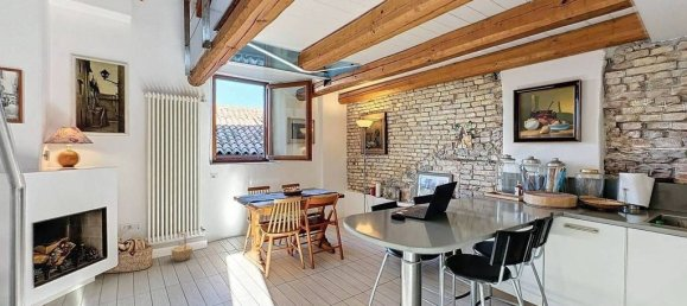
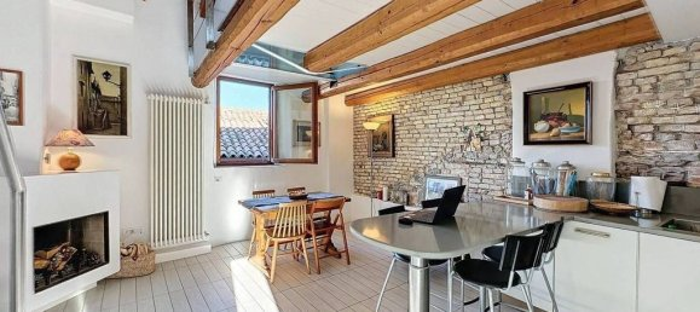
- basket (182, 246)
